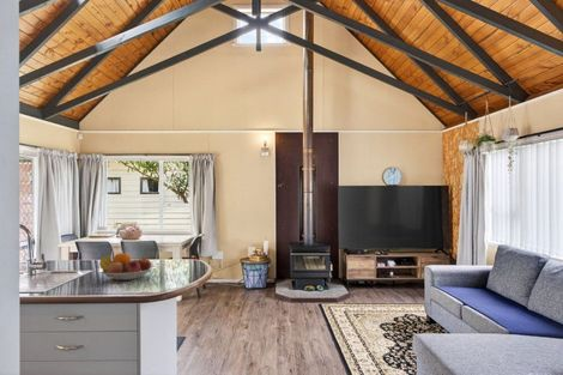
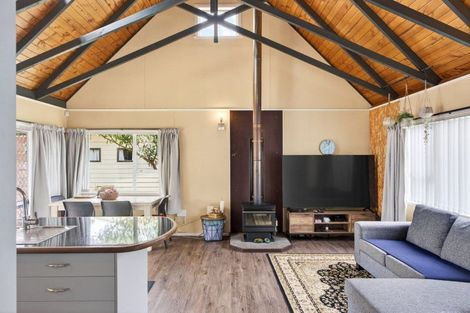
- fruit bowl (127, 265)
